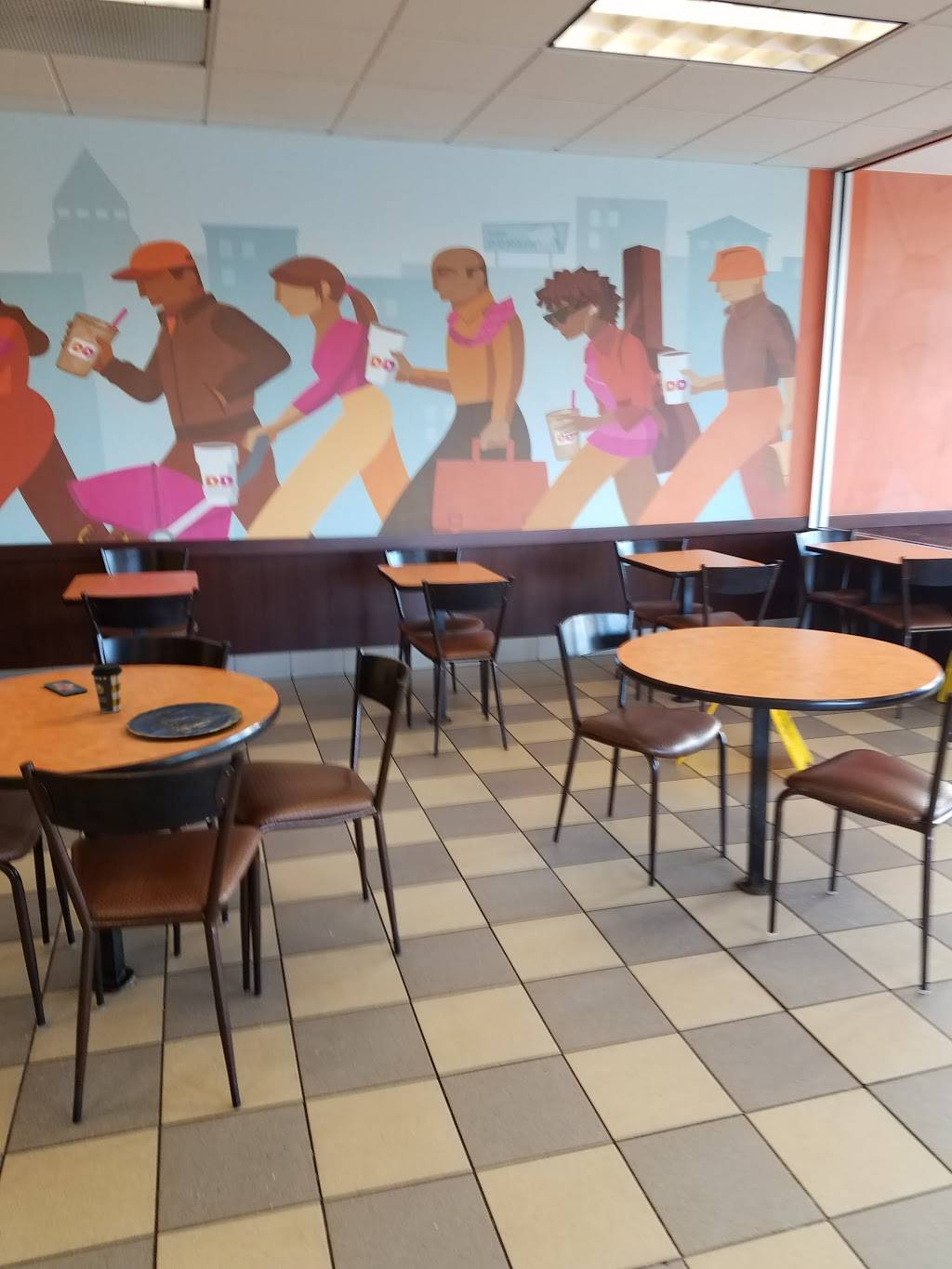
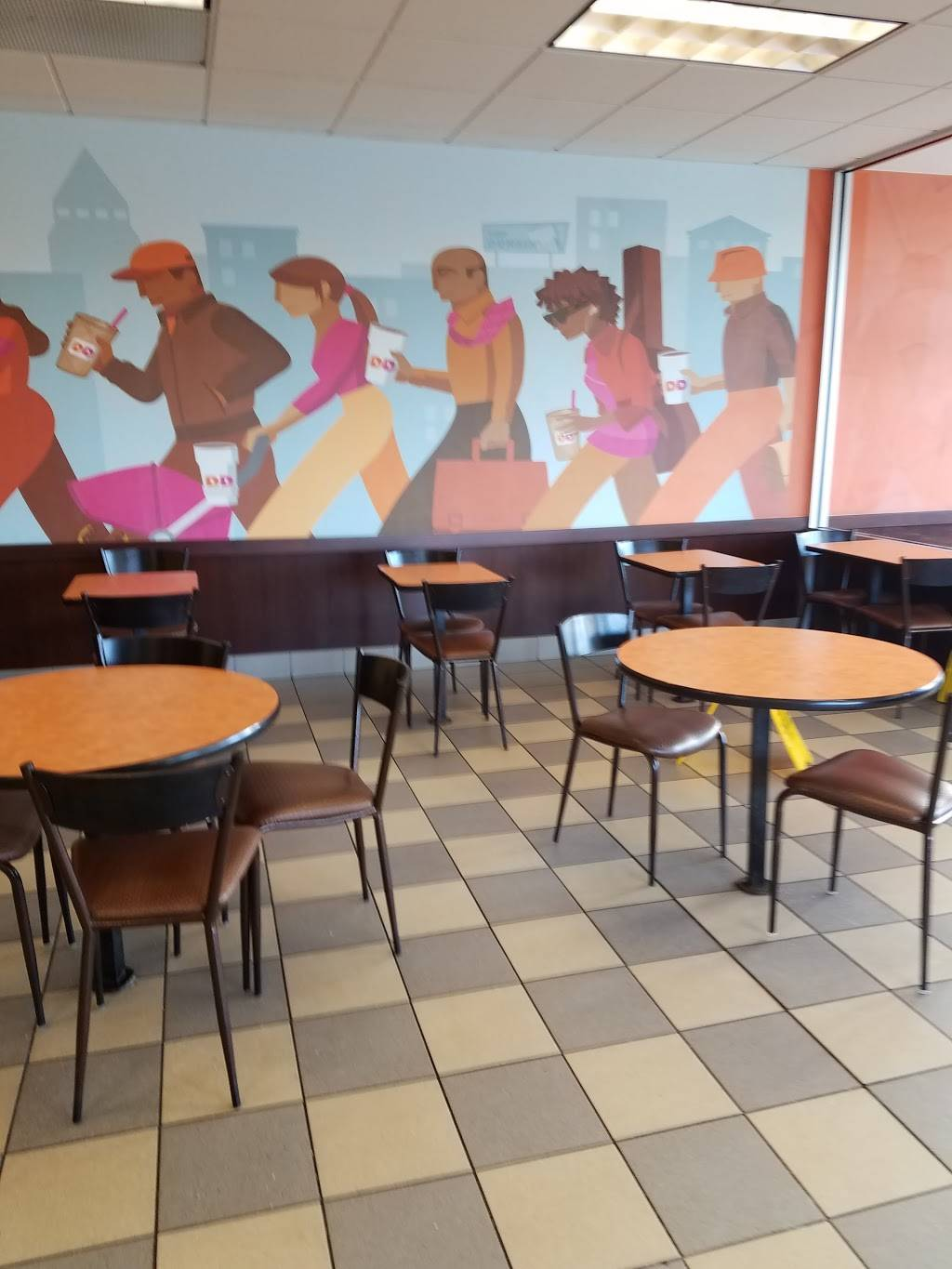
- coffee cup (108, 688)
- plate (185, 720)
- smartphone (65, 687)
